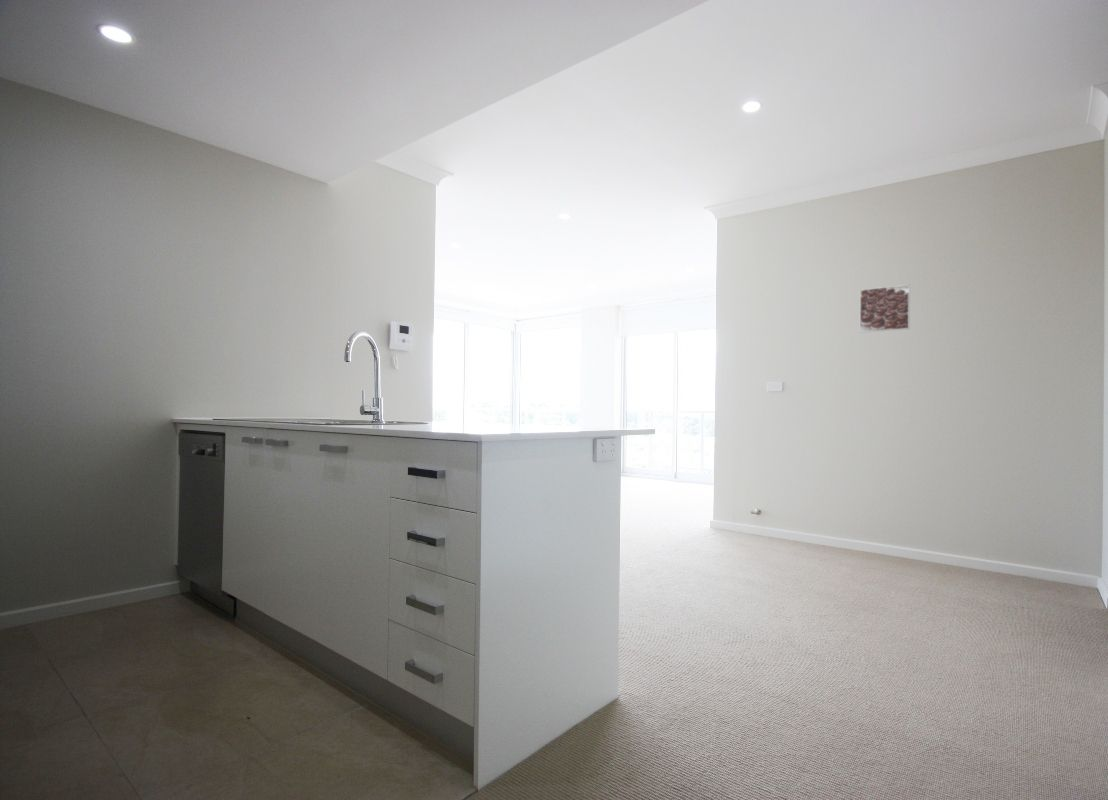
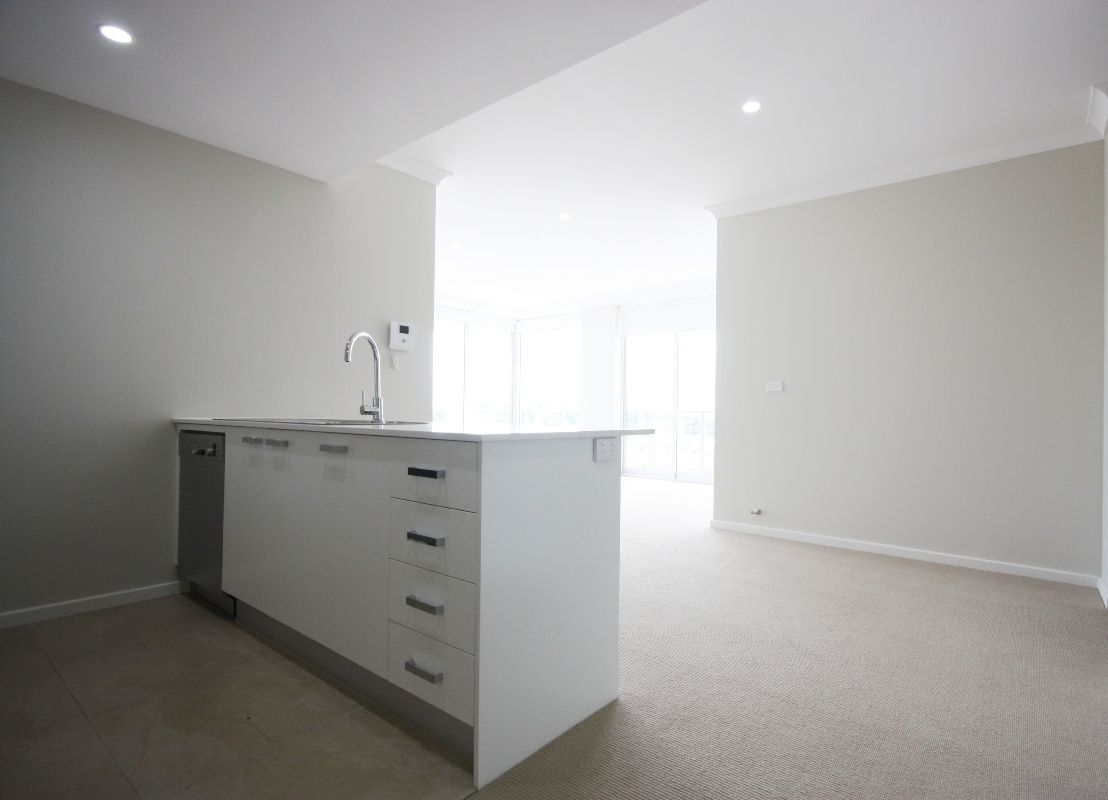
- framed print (884, 309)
